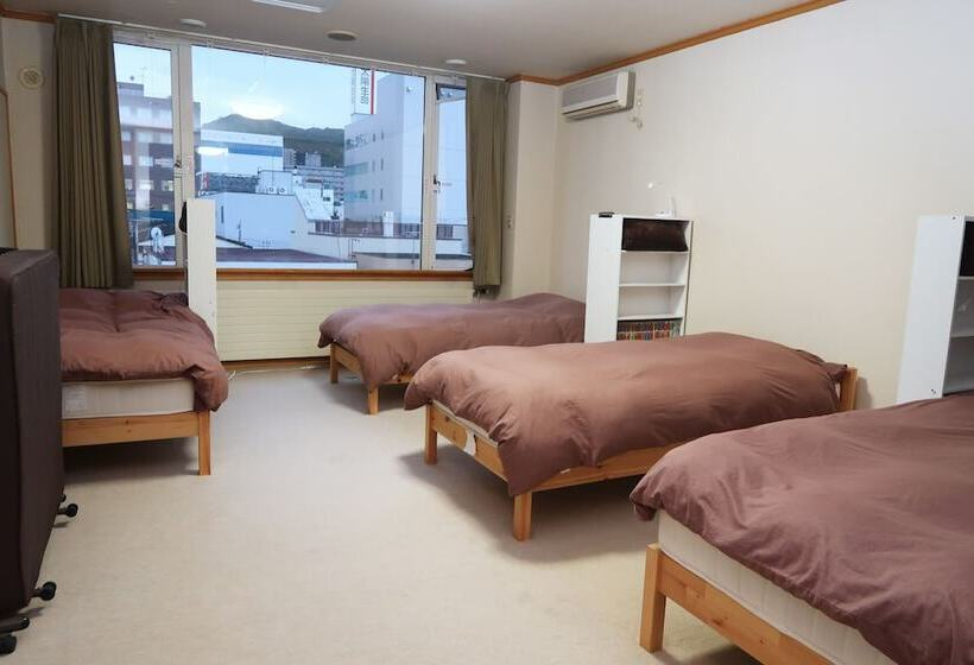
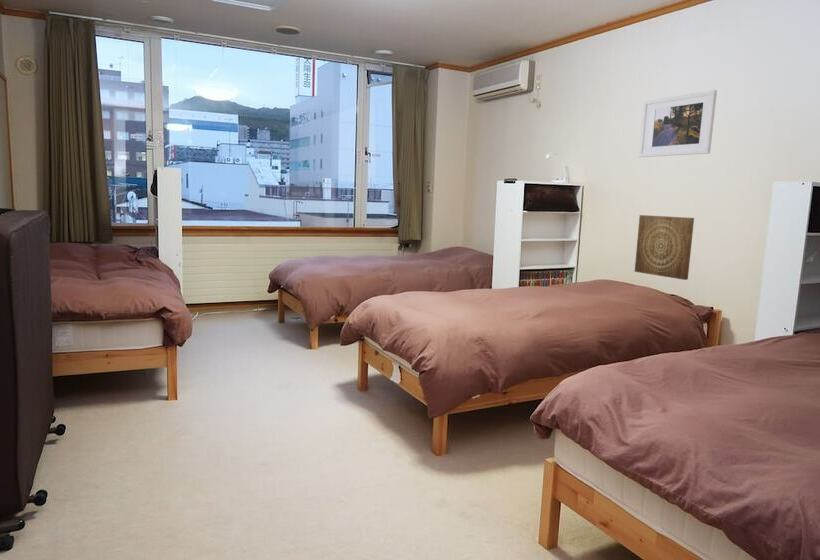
+ wall art (662, 246)
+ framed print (675, 125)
